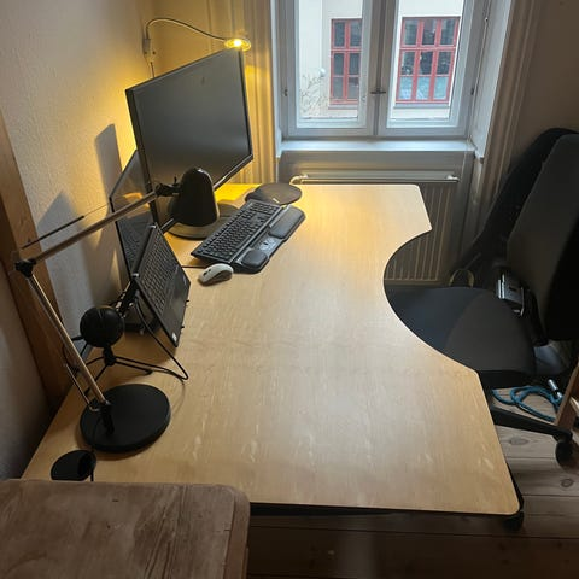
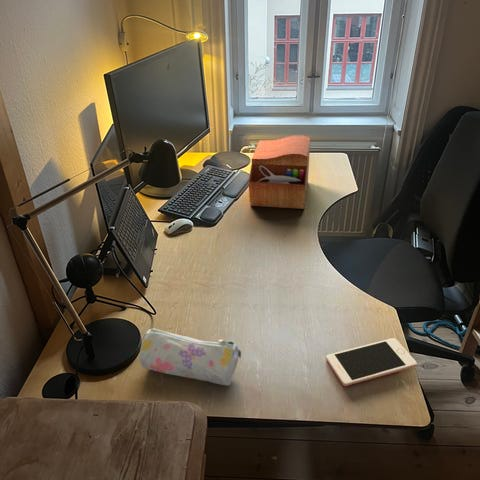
+ pencil case (189, 355)
+ cell phone (370, 360)
+ sewing box (279, 171)
